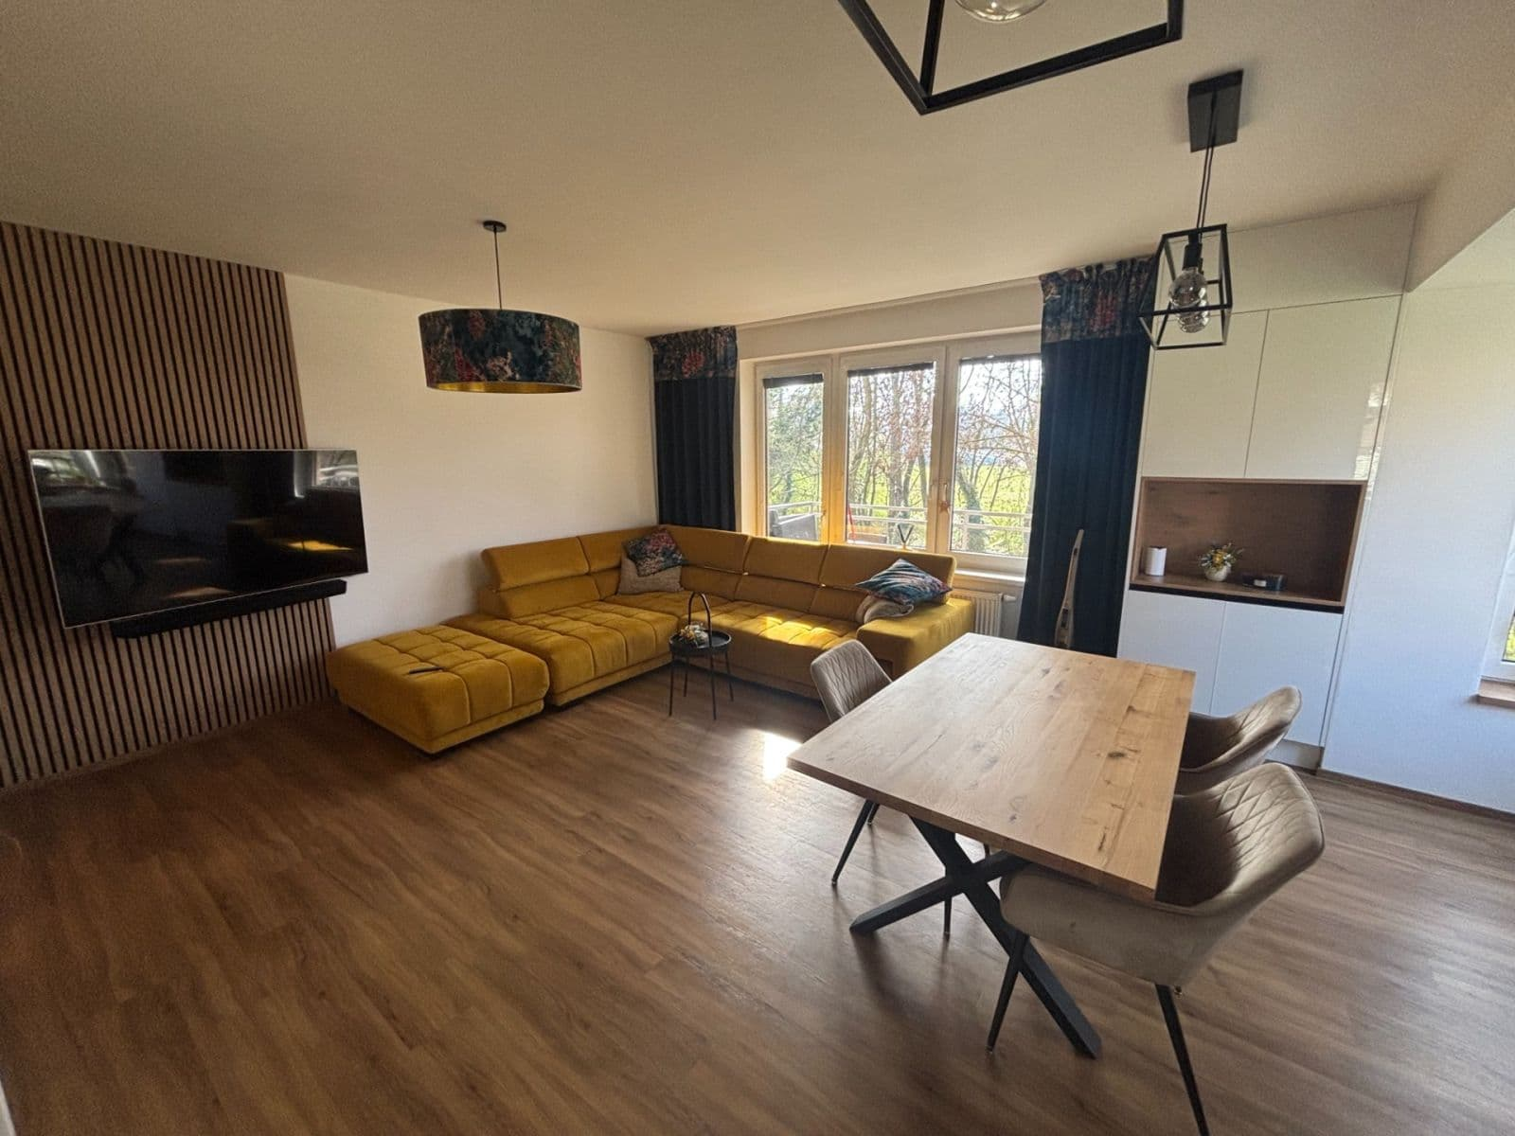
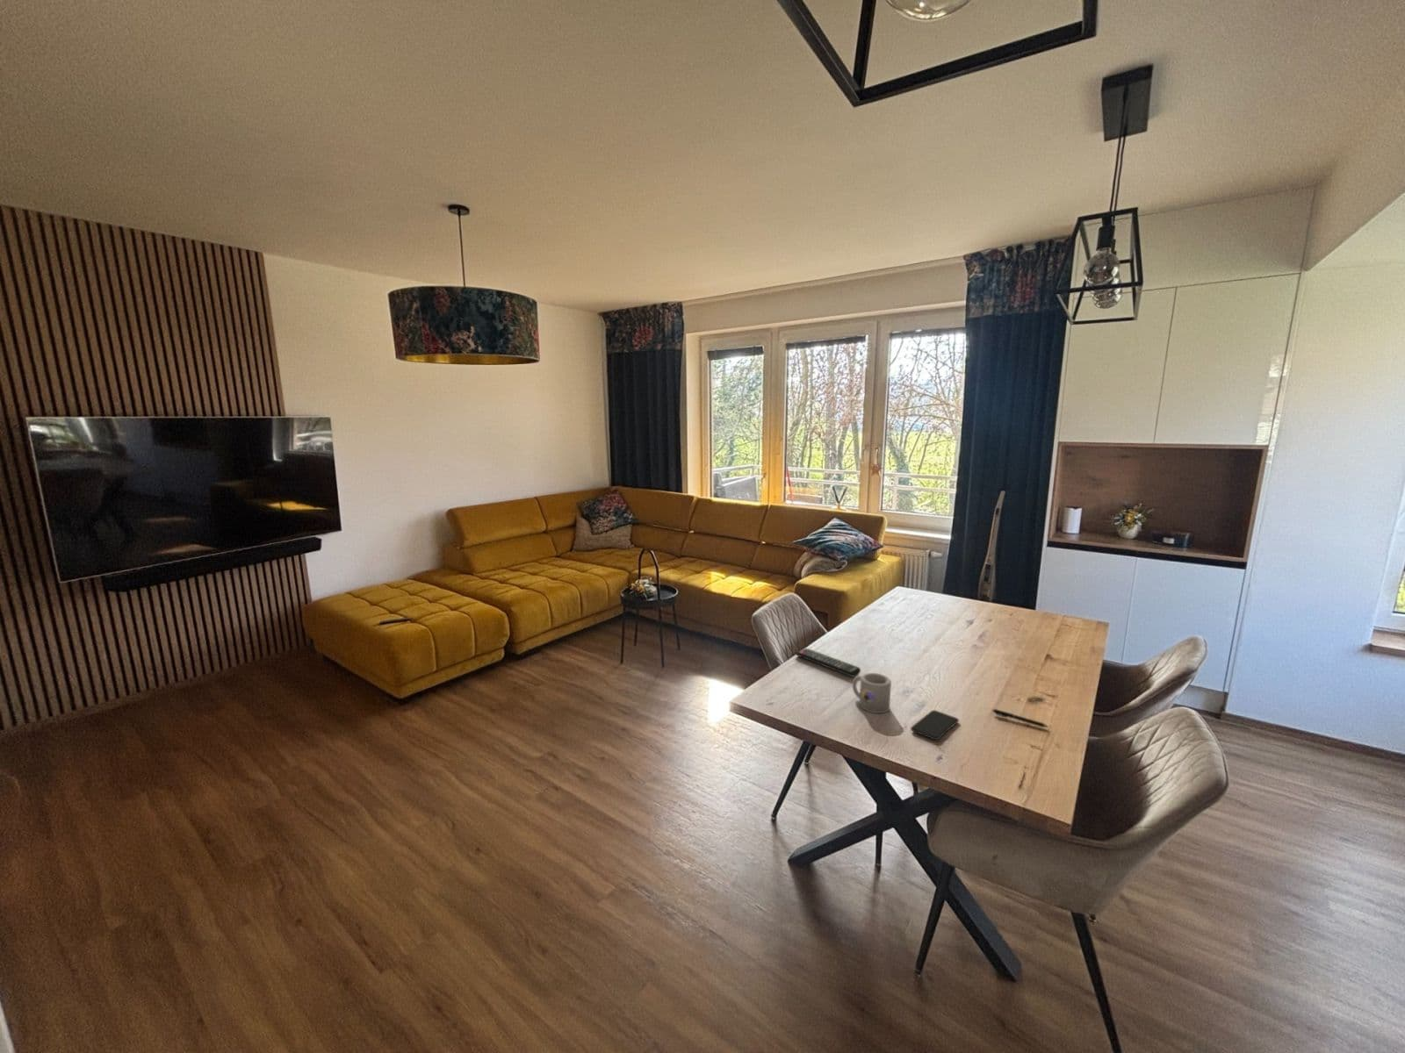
+ remote control (826, 661)
+ mug (870, 690)
+ smartphone (935, 723)
+ pen (1020, 718)
